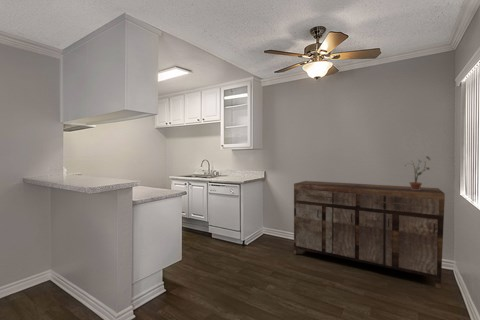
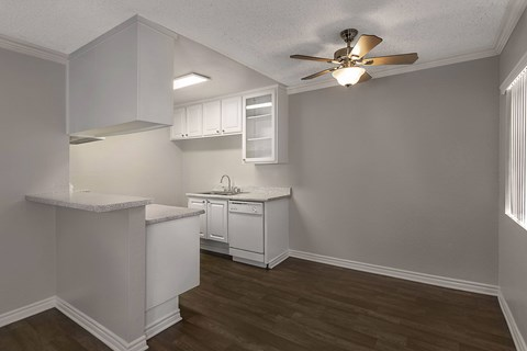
- sideboard (360, 224)
- potted plant (418, 173)
